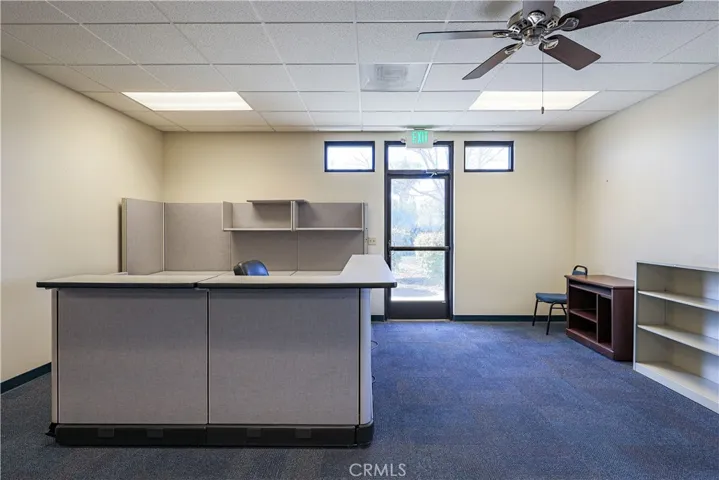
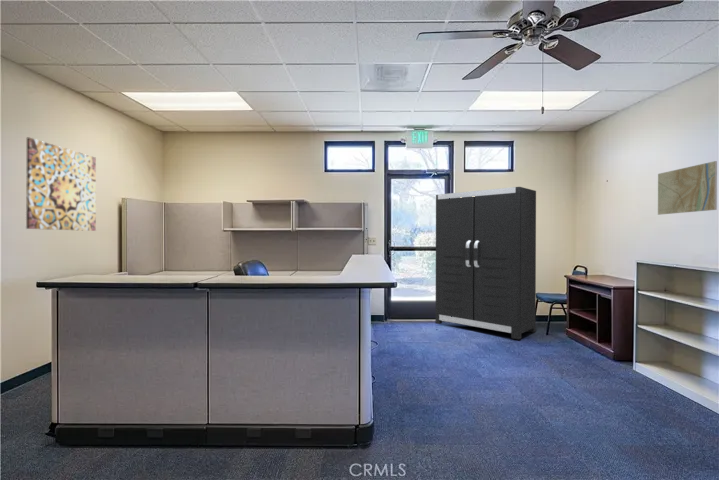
+ wall art (64, 189)
+ storage cabinet (483, 260)
+ map (684, 190)
